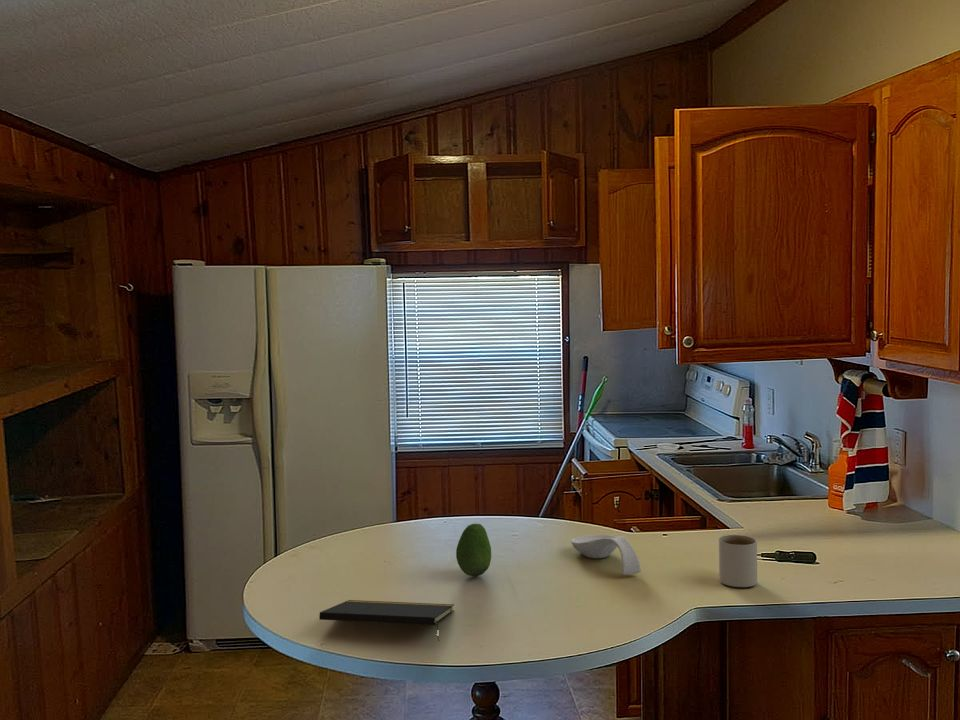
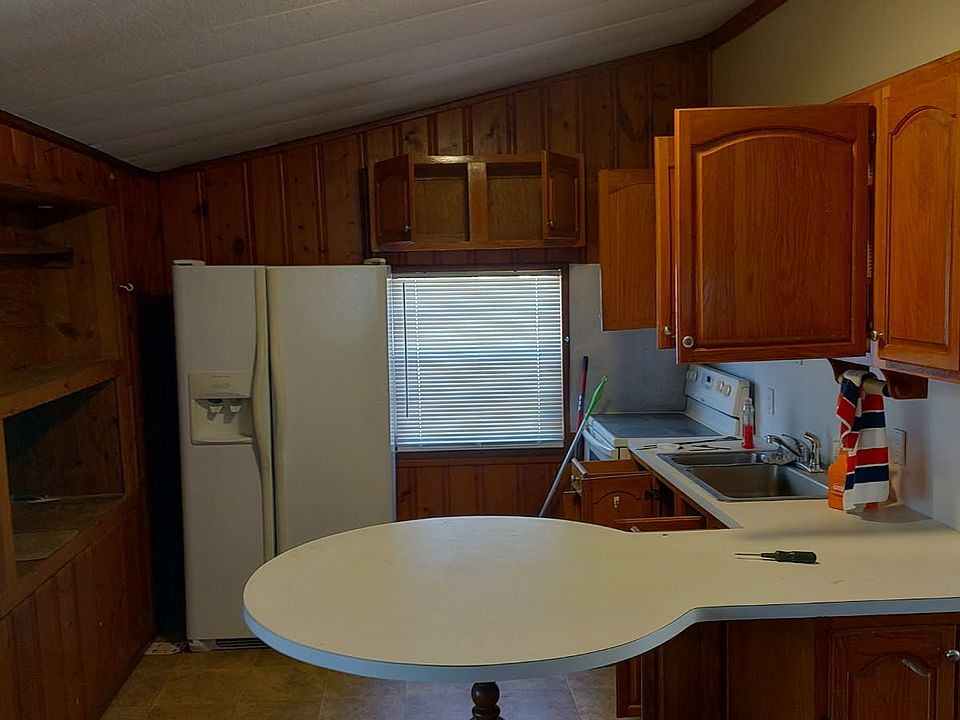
- notepad (389, 611)
- spoon rest (607, 546)
- mug (734, 558)
- fruit (473, 549)
